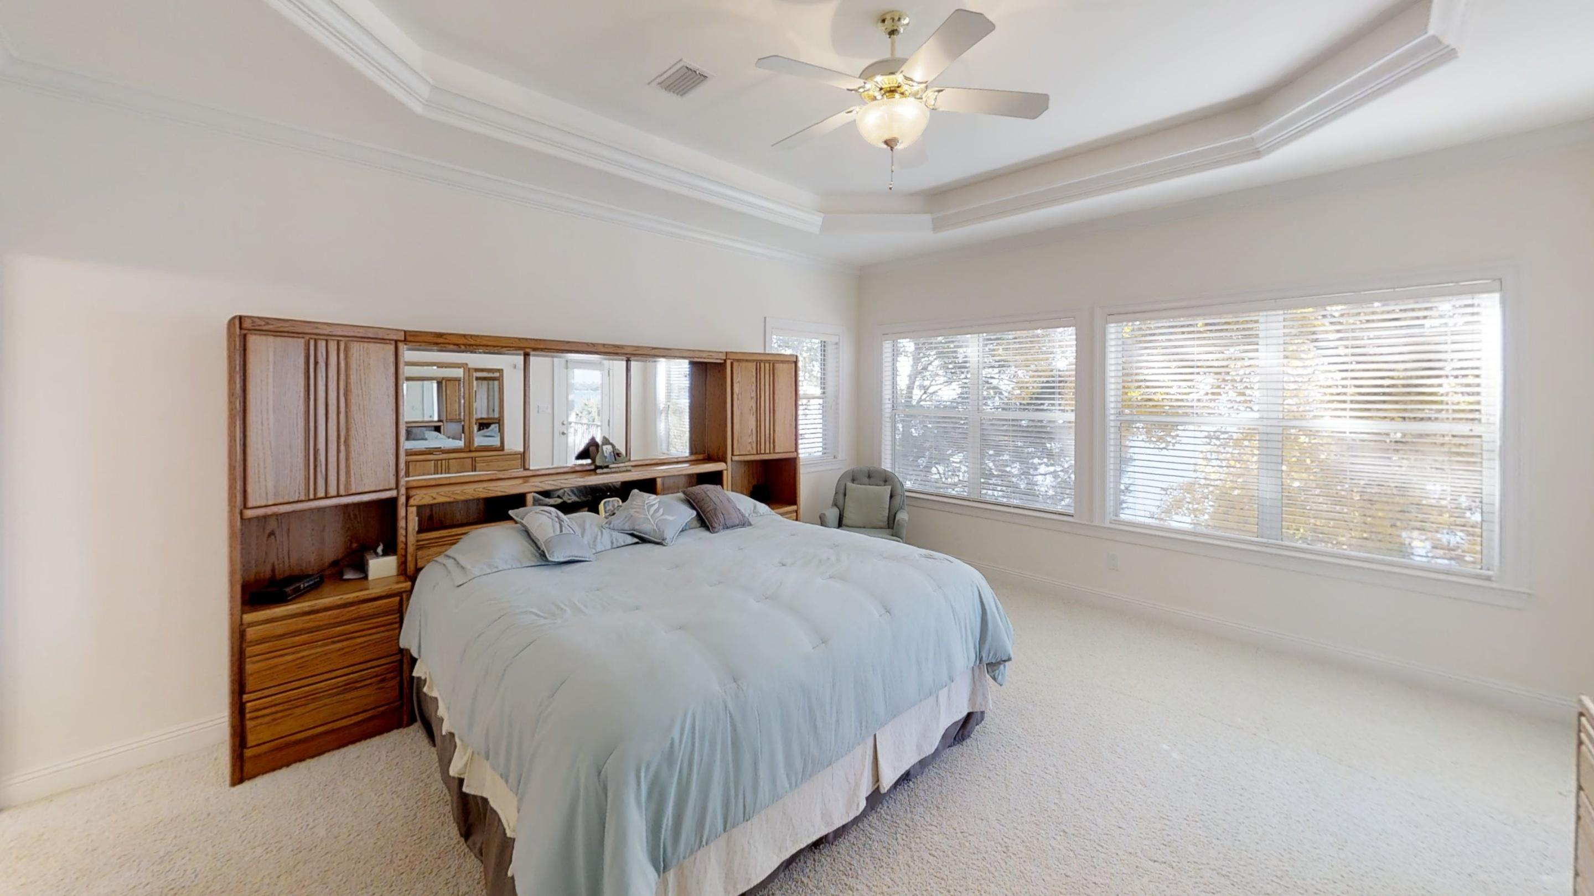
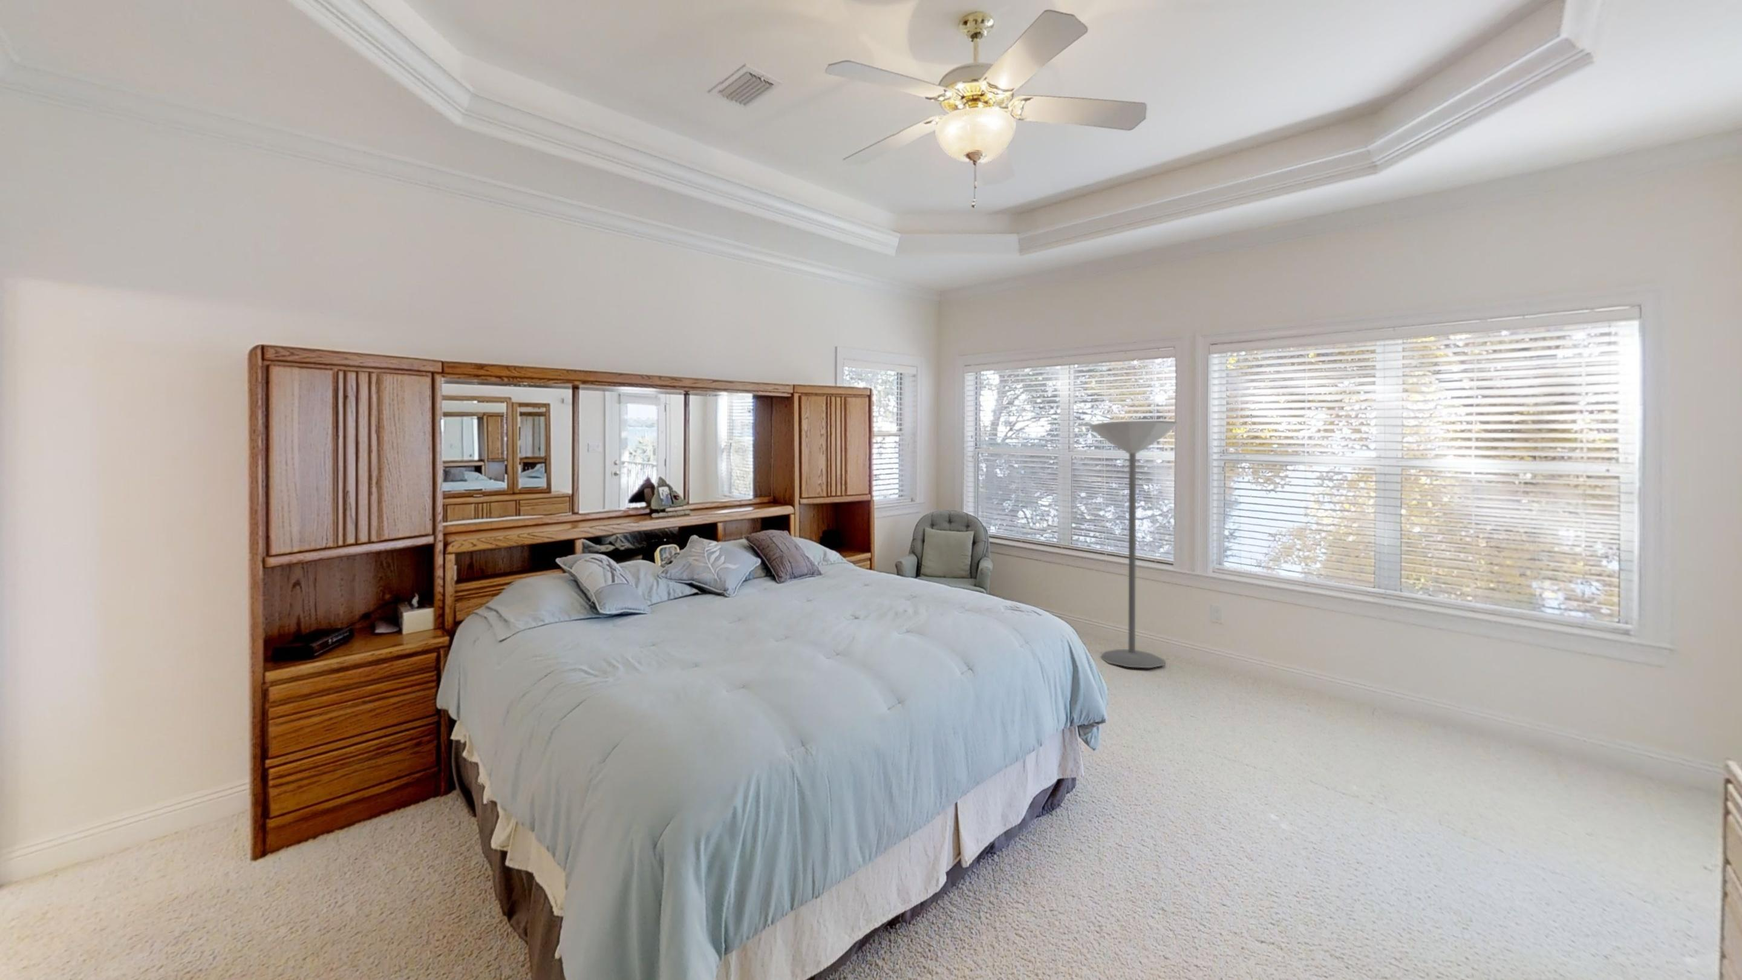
+ floor lamp (1132, 541)
